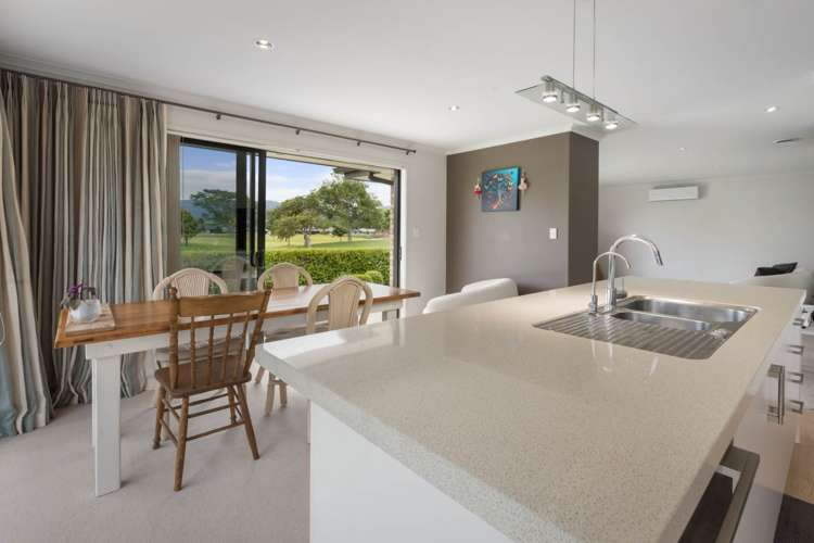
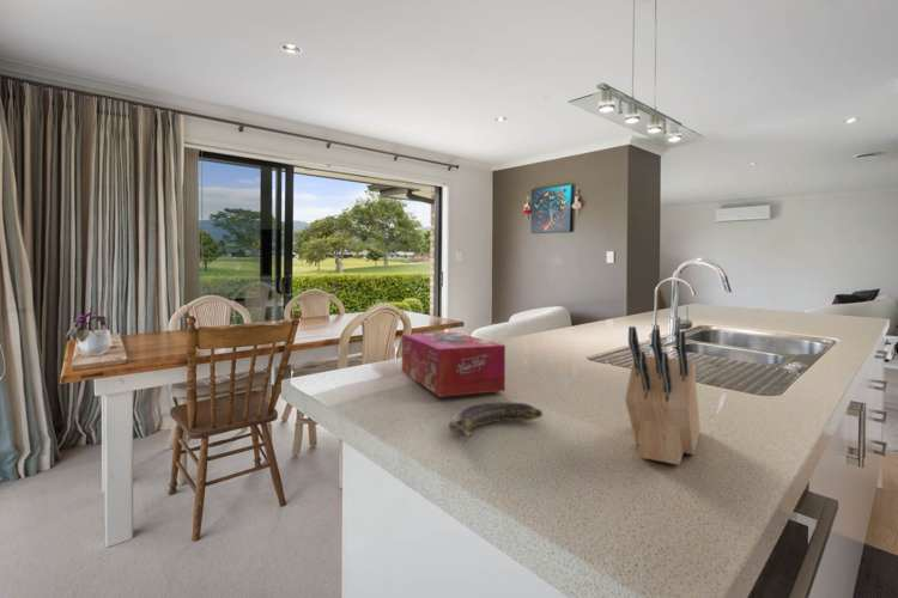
+ banana (489, 417)
+ knife block (665, 386)
+ tissue box (448, 359)
